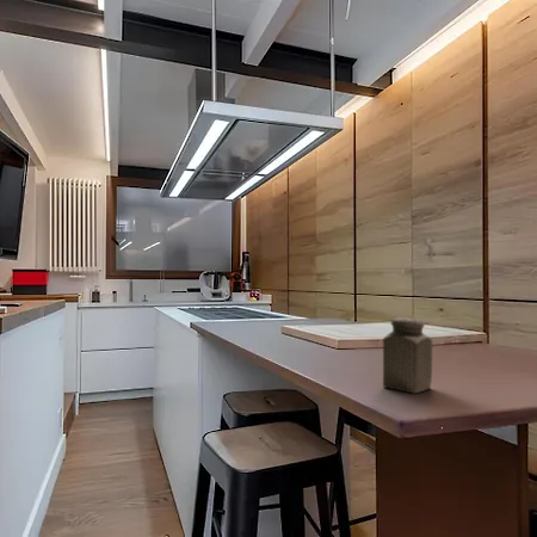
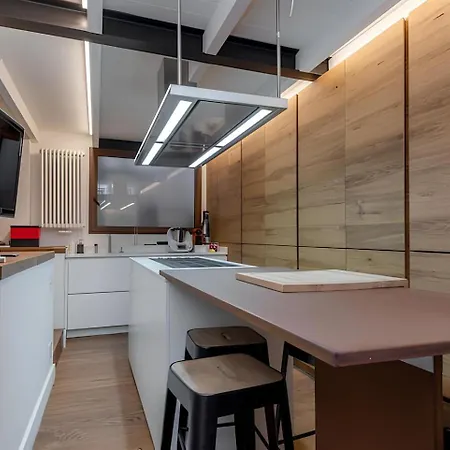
- salt shaker (407, 352)
